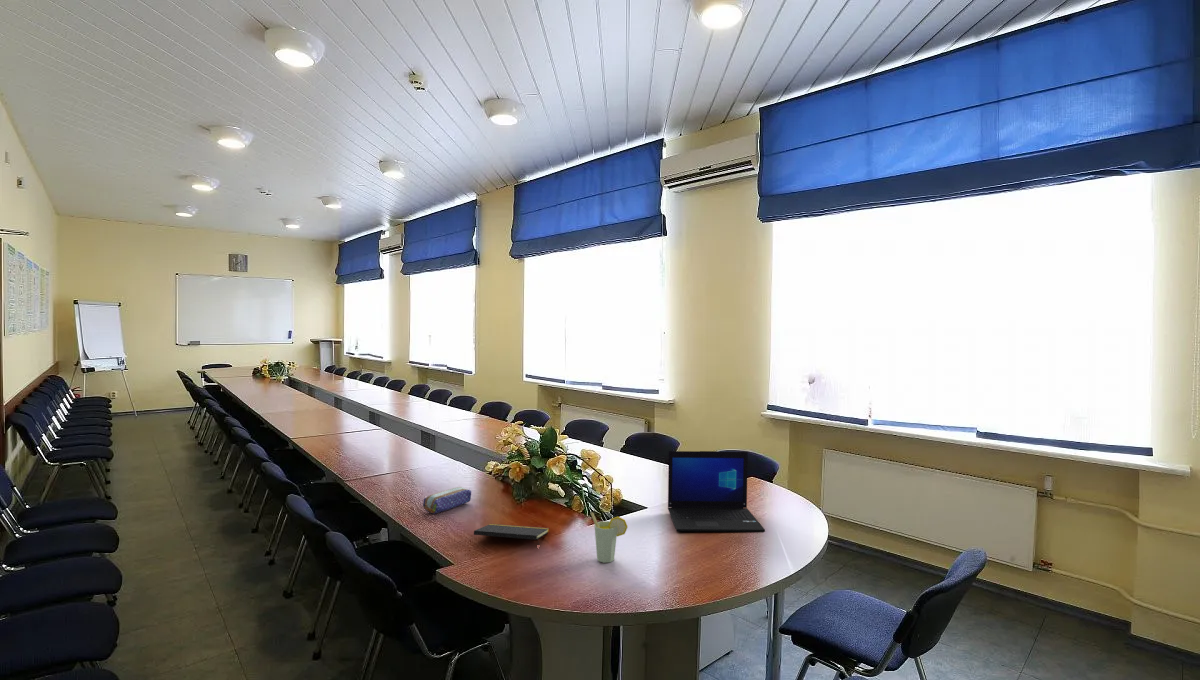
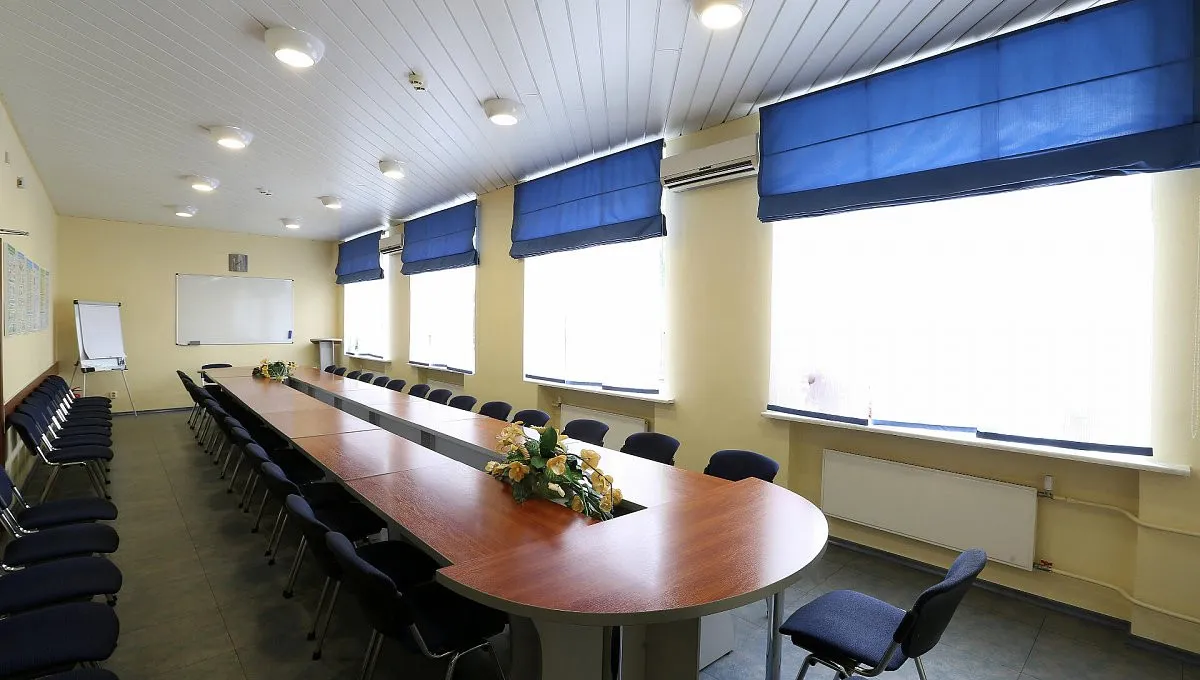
- laptop (713, 489)
- notepad (512, 531)
- cup (608, 536)
- pencil case (447, 499)
